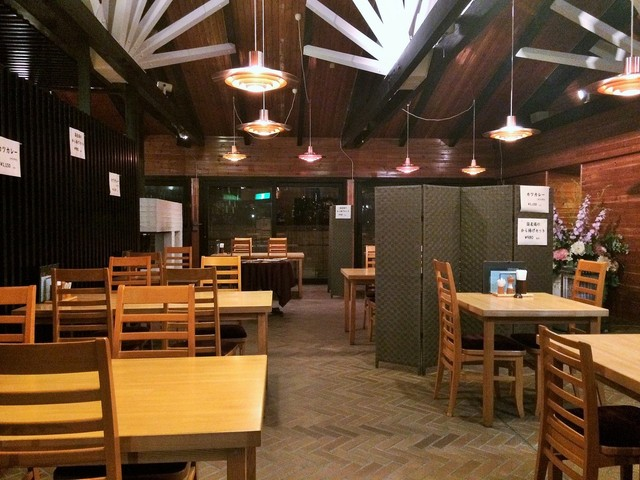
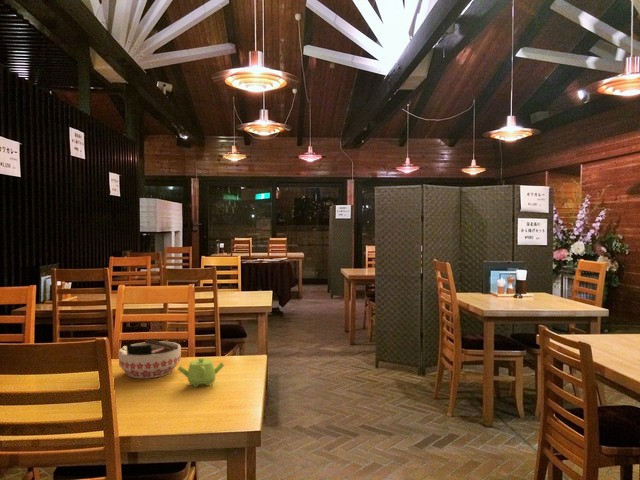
+ teapot (201, 371)
+ bowl (150, 355)
